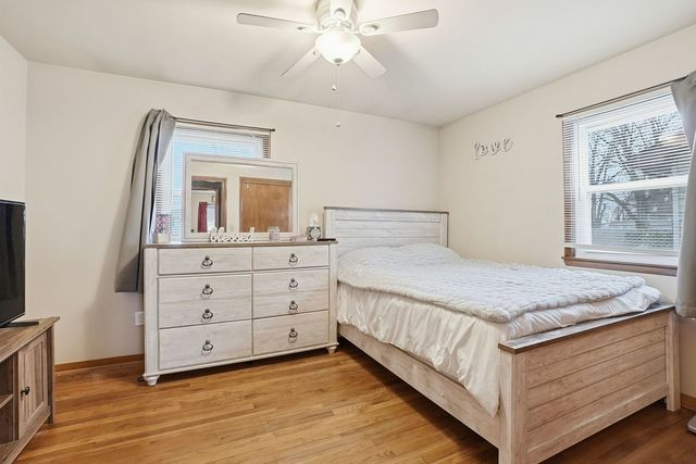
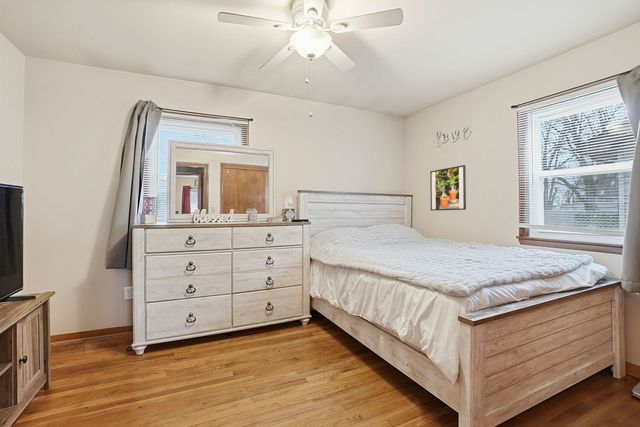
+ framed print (446, 189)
